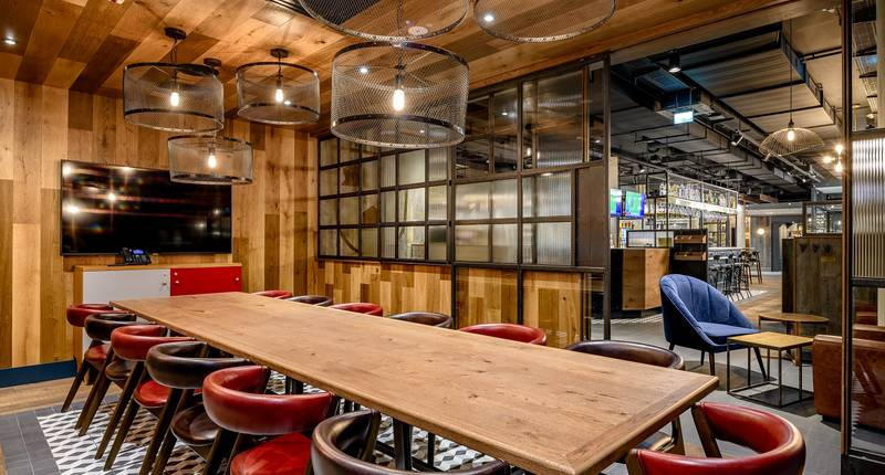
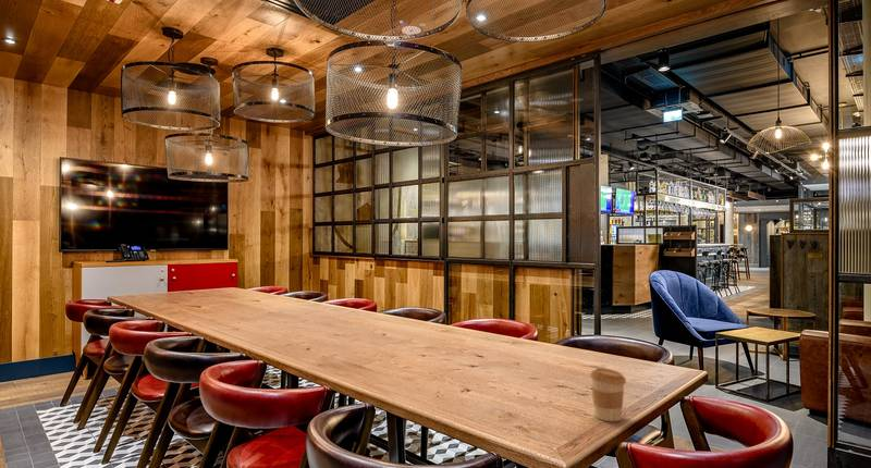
+ coffee cup (608, 393)
